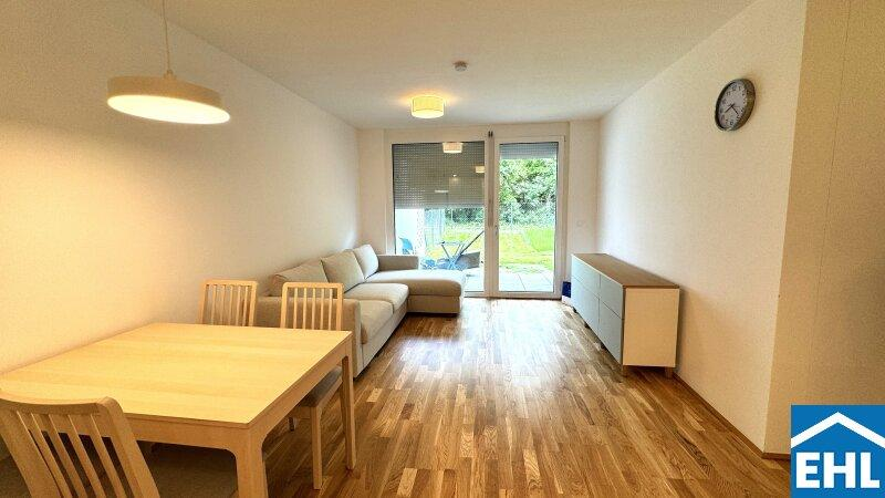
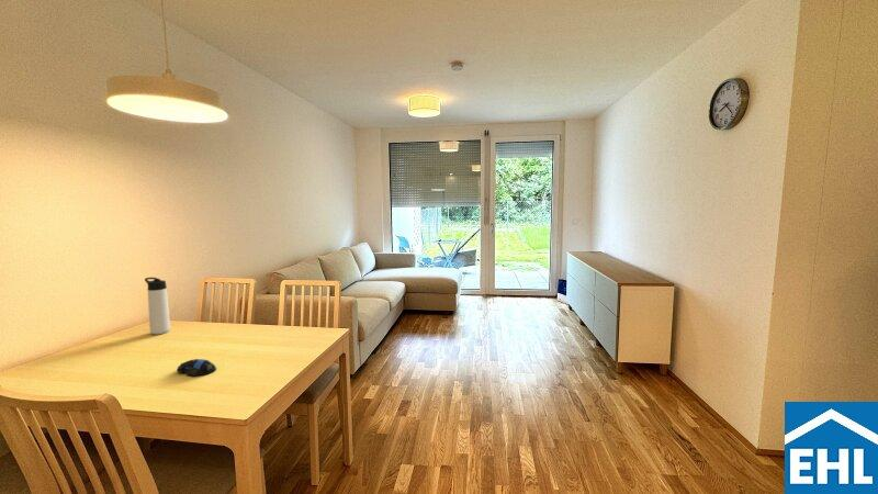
+ computer mouse (198, 364)
+ thermos bottle (156, 305)
